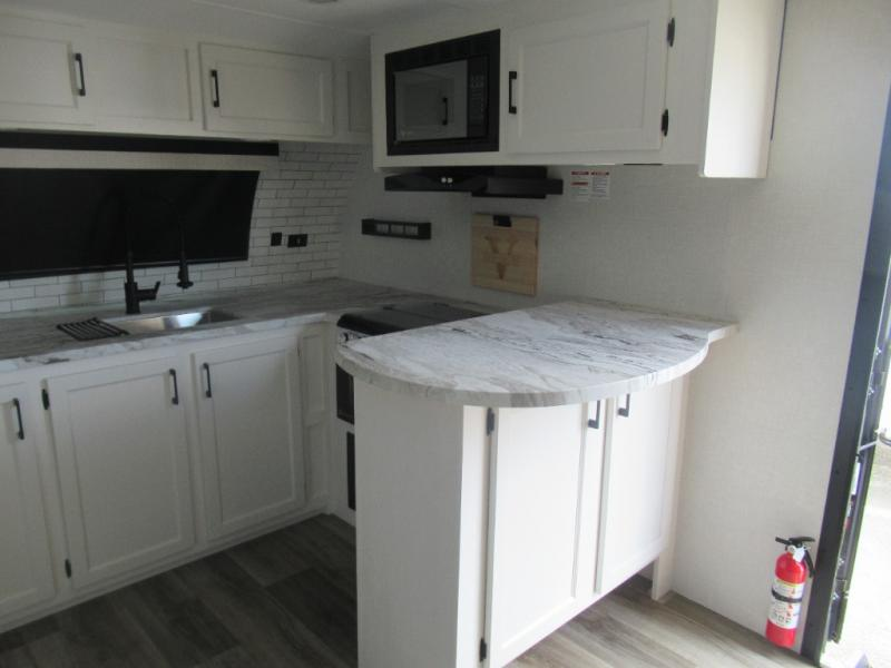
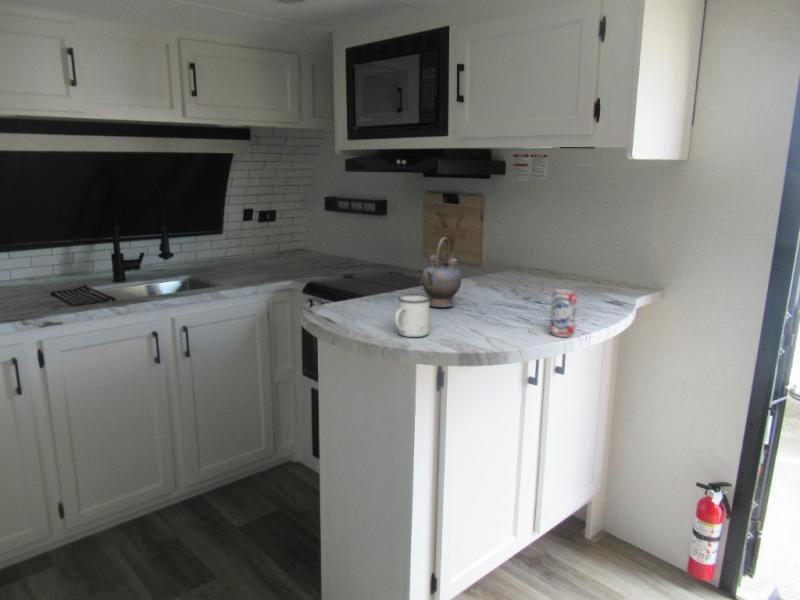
+ teapot (439, 272)
+ mug (409, 317)
+ beverage can (563, 313)
